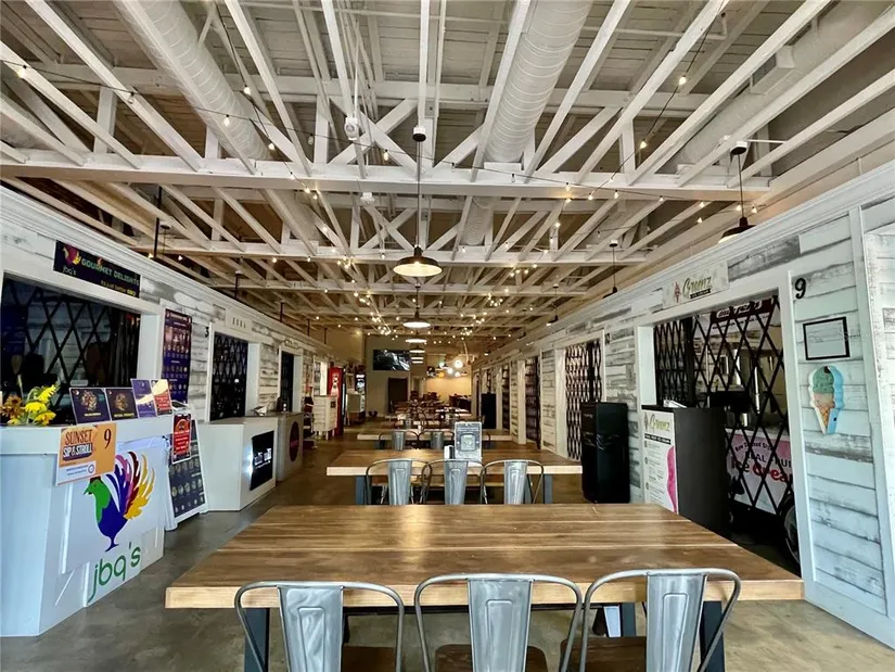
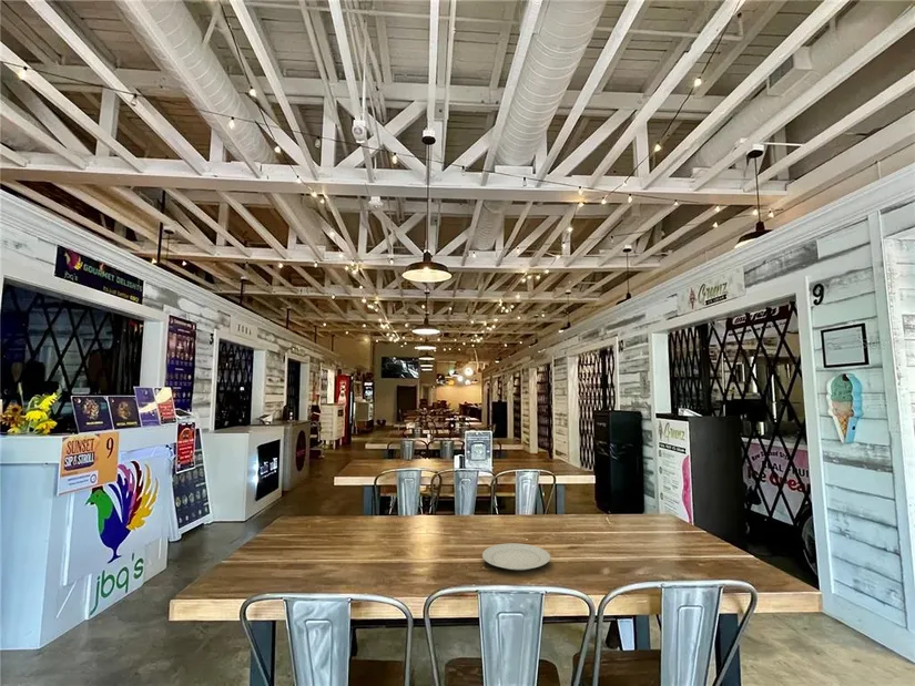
+ chinaware (516, 557)
